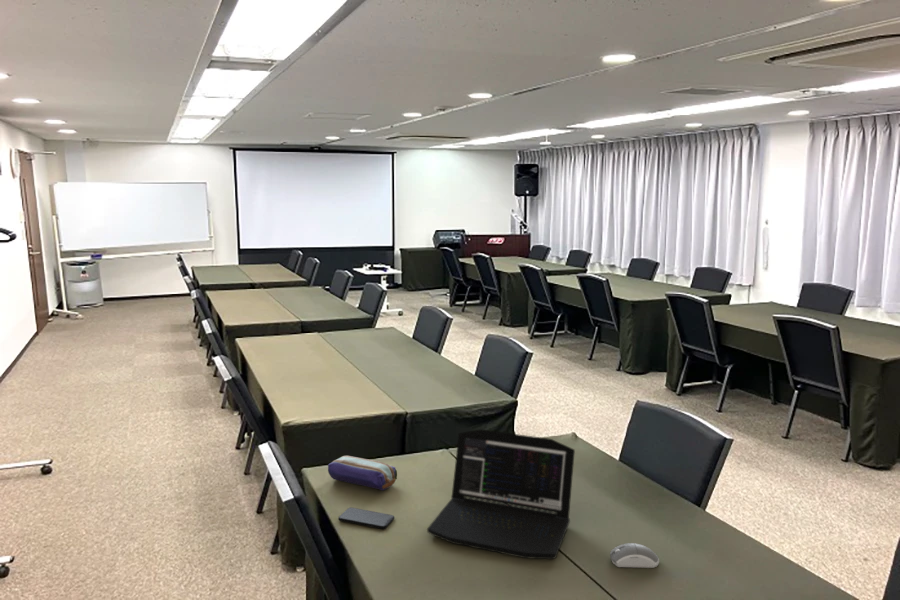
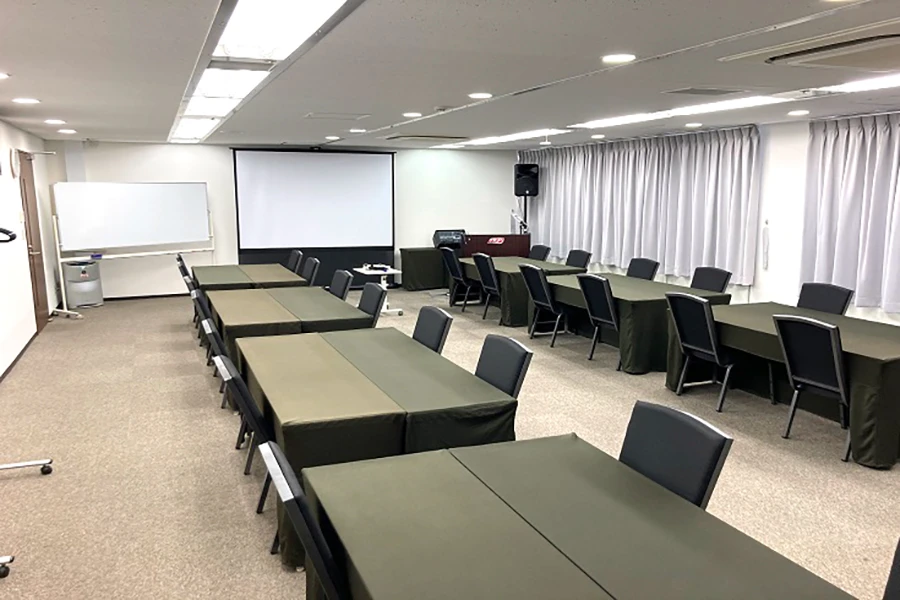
- smartphone (366, 517)
- pencil case (362, 472)
- computer mouse (634, 553)
- laptop (502, 489)
